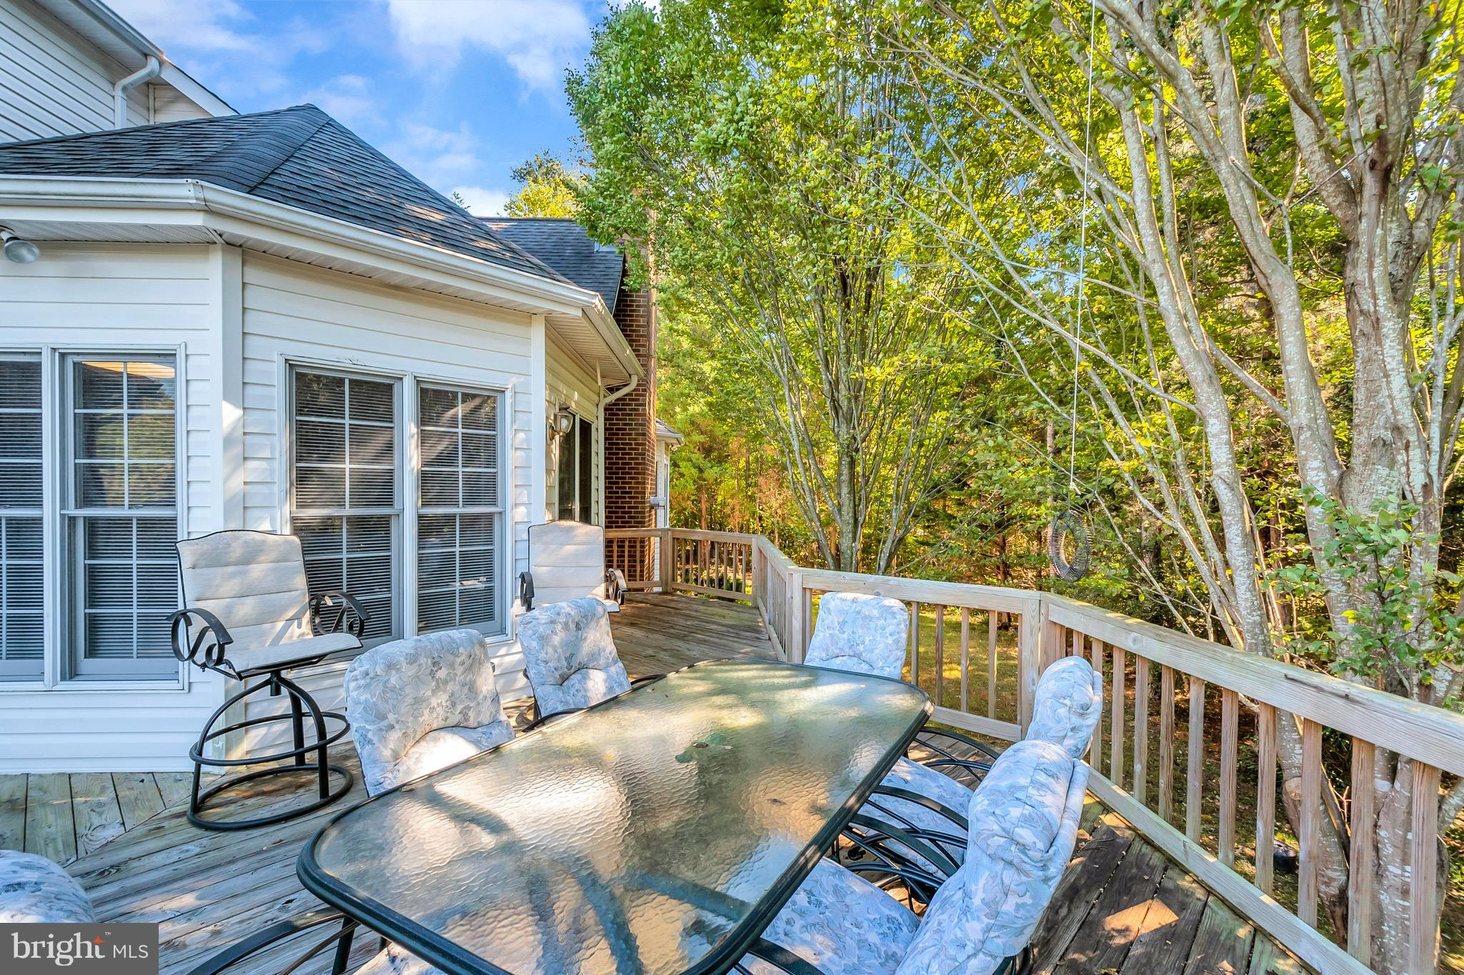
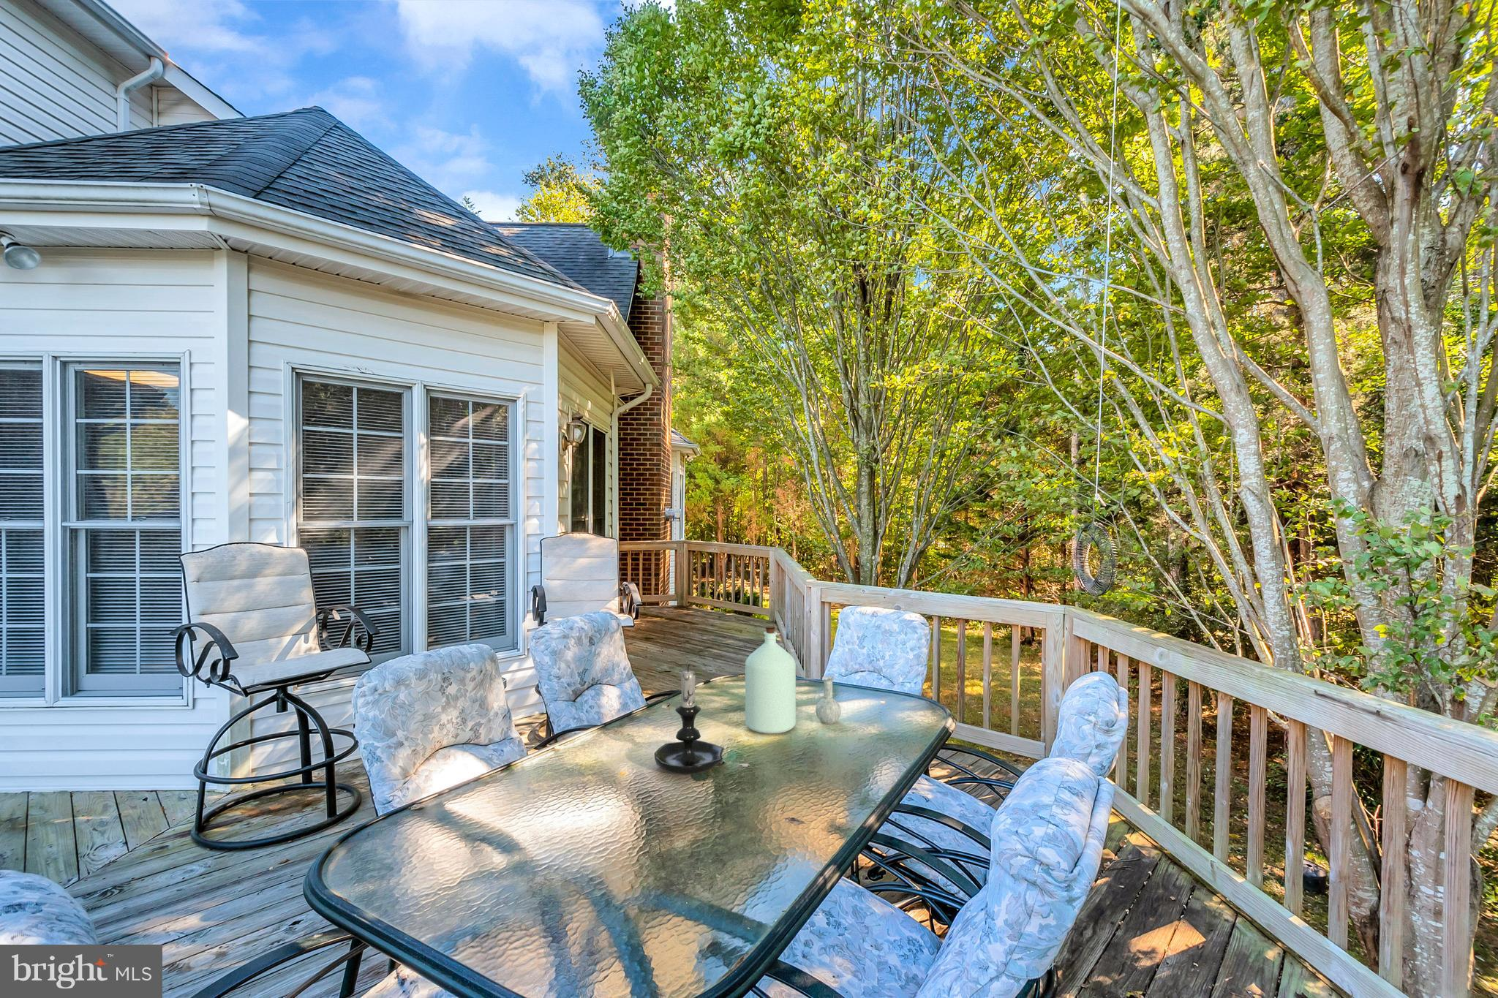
+ bottle (794, 675)
+ candle holder (689, 714)
